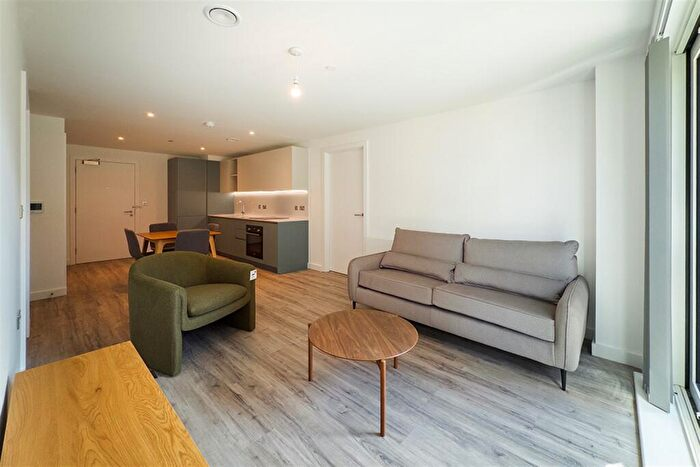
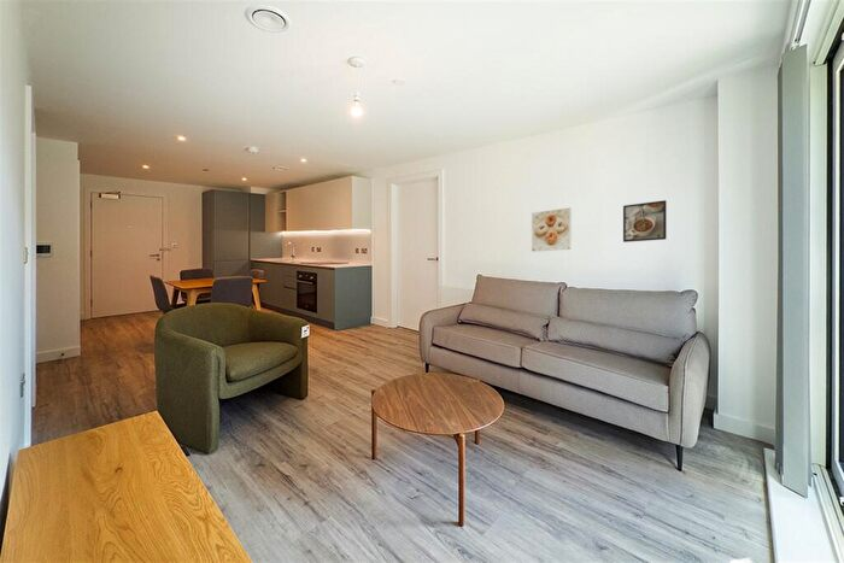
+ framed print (550, 230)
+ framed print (644, 222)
